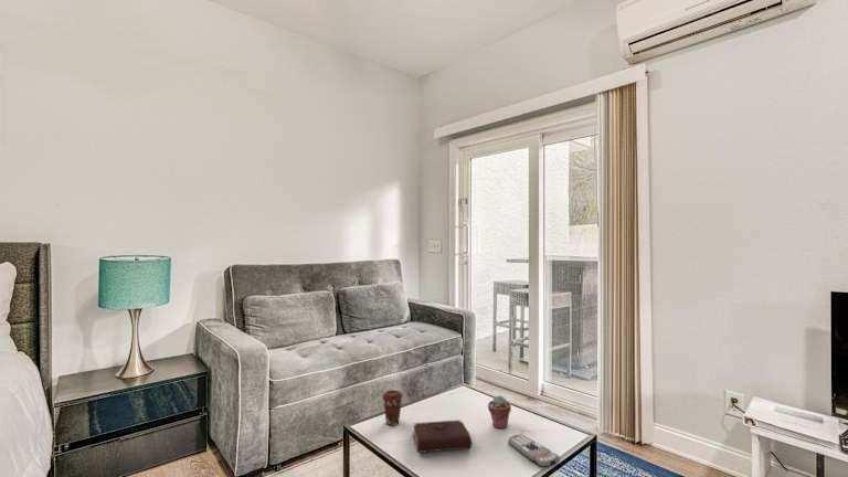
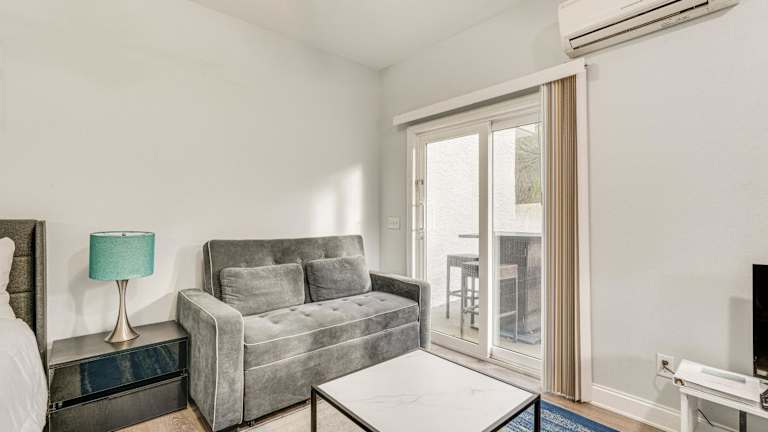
- book (441, 435)
- potted succulent (499, 410)
- remote control (531, 449)
- coffee cup (392, 407)
